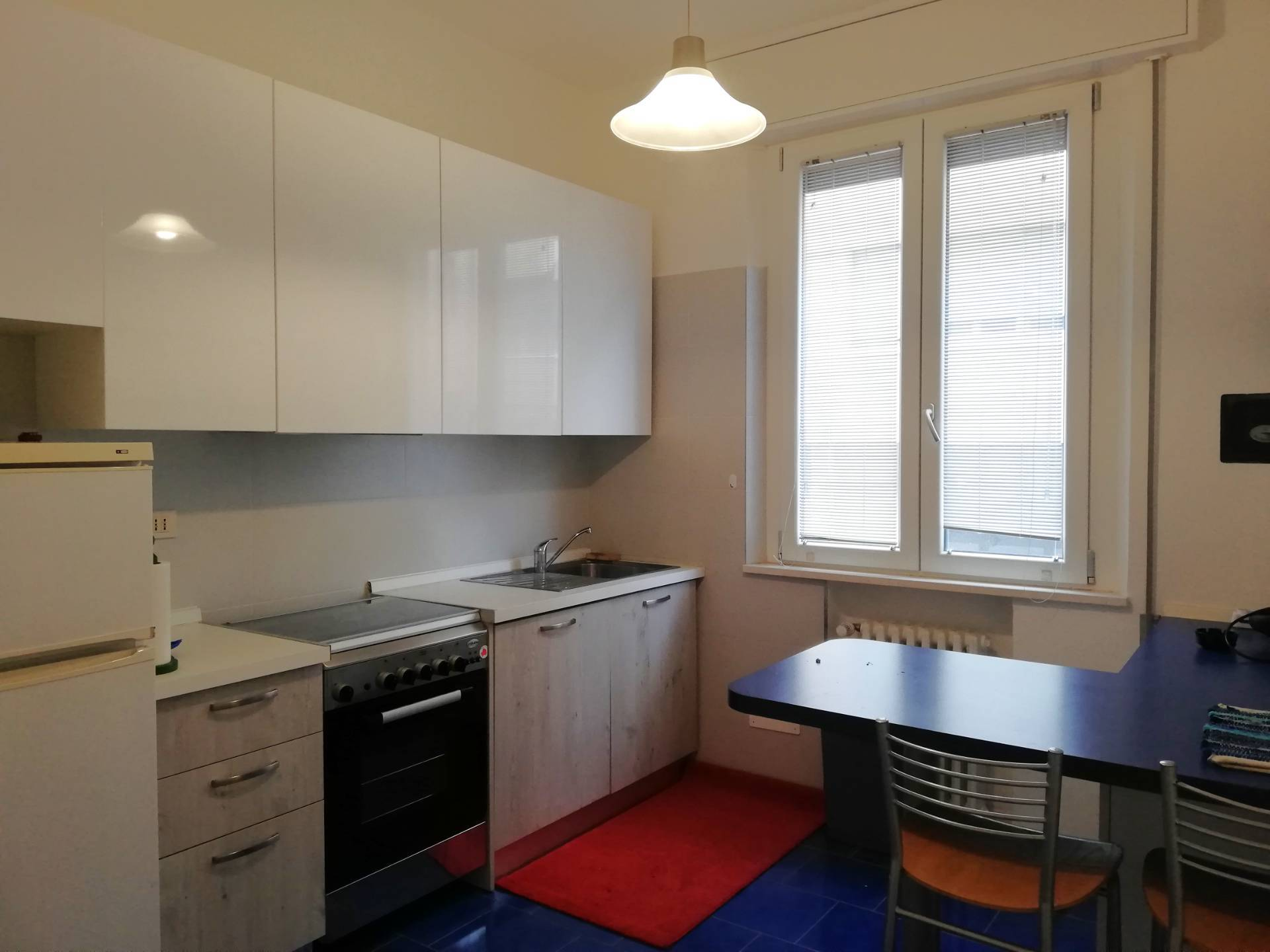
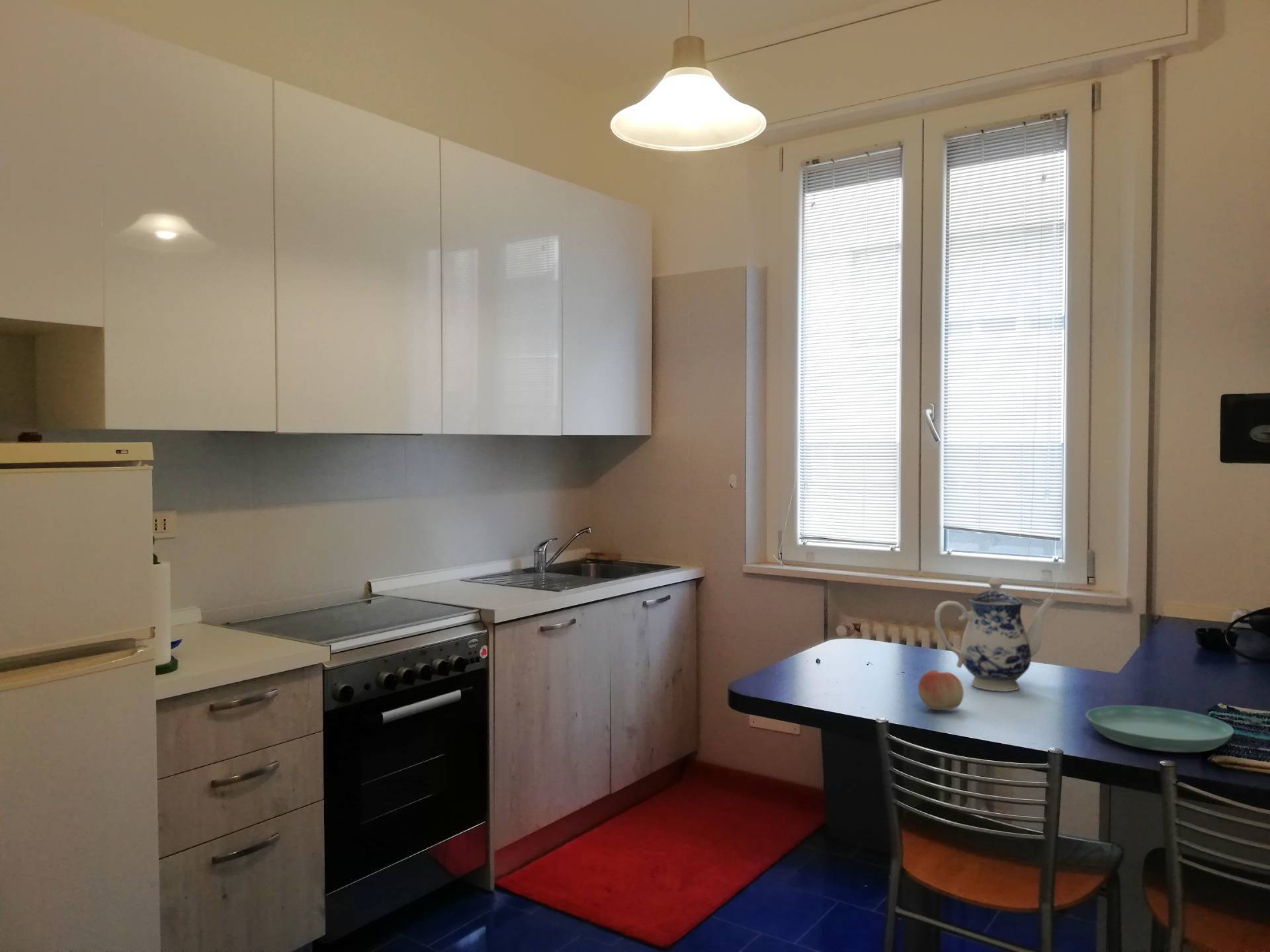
+ saucer (1157, 729)
+ teapot (995, 631)
+ fruit (940, 690)
